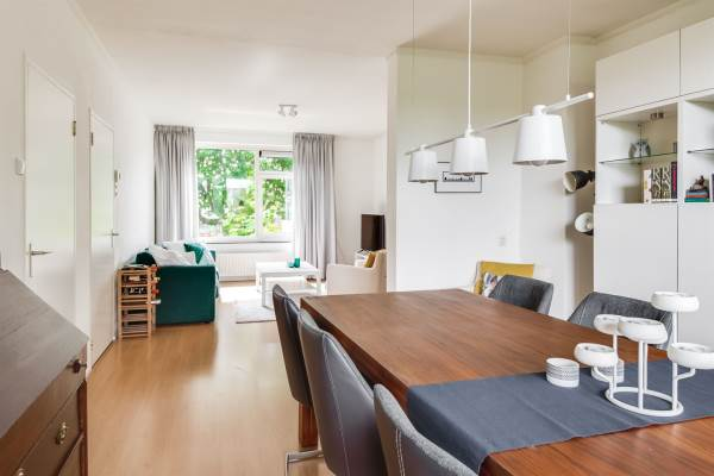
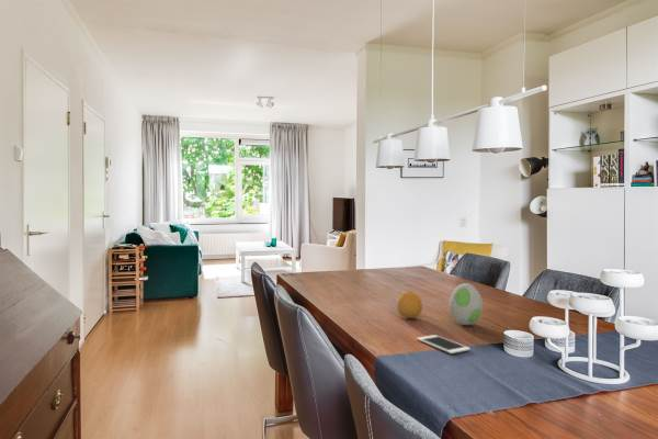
+ decorative egg (465, 303)
+ fruit (409, 304)
+ cell phone (442, 344)
